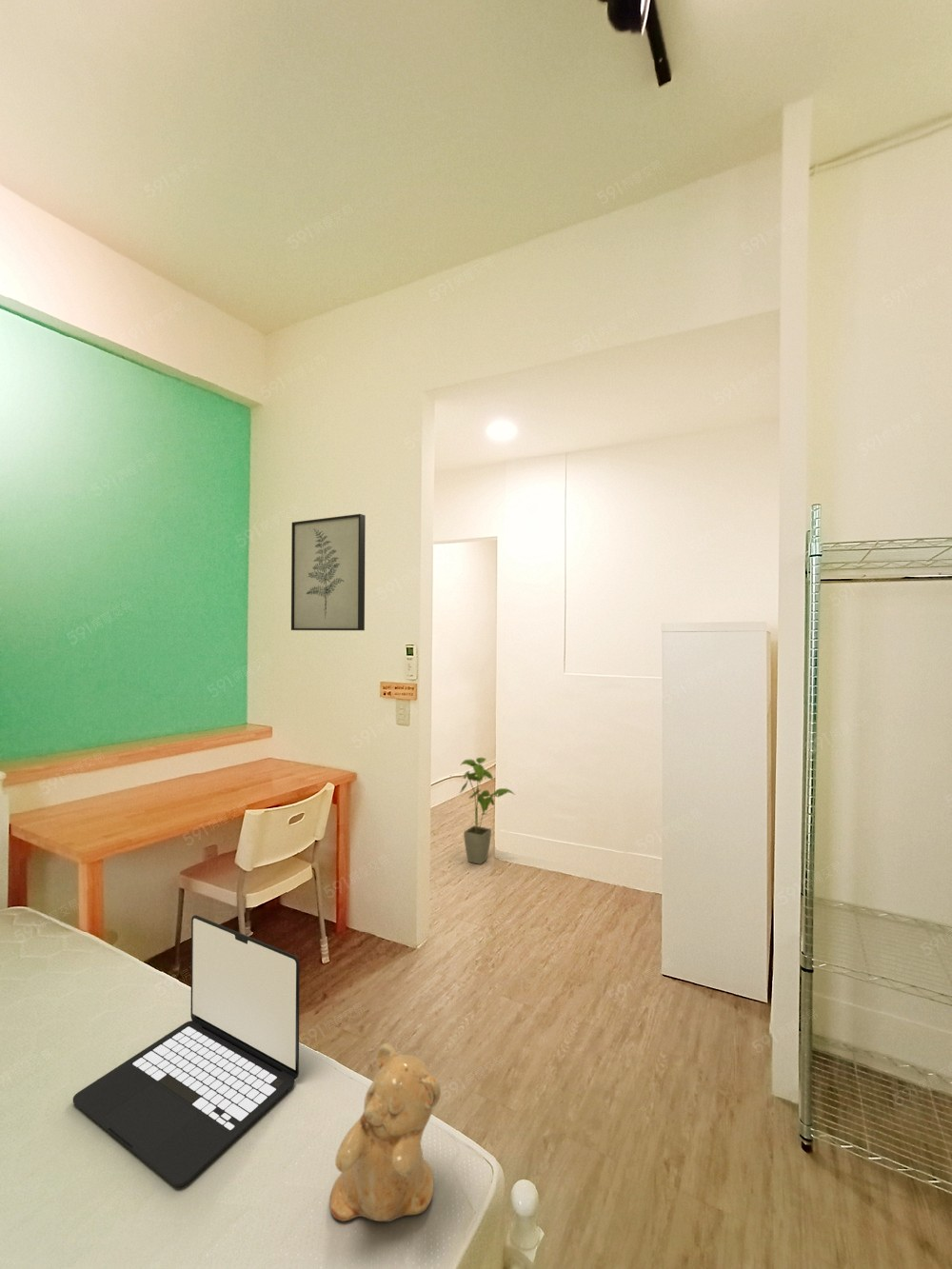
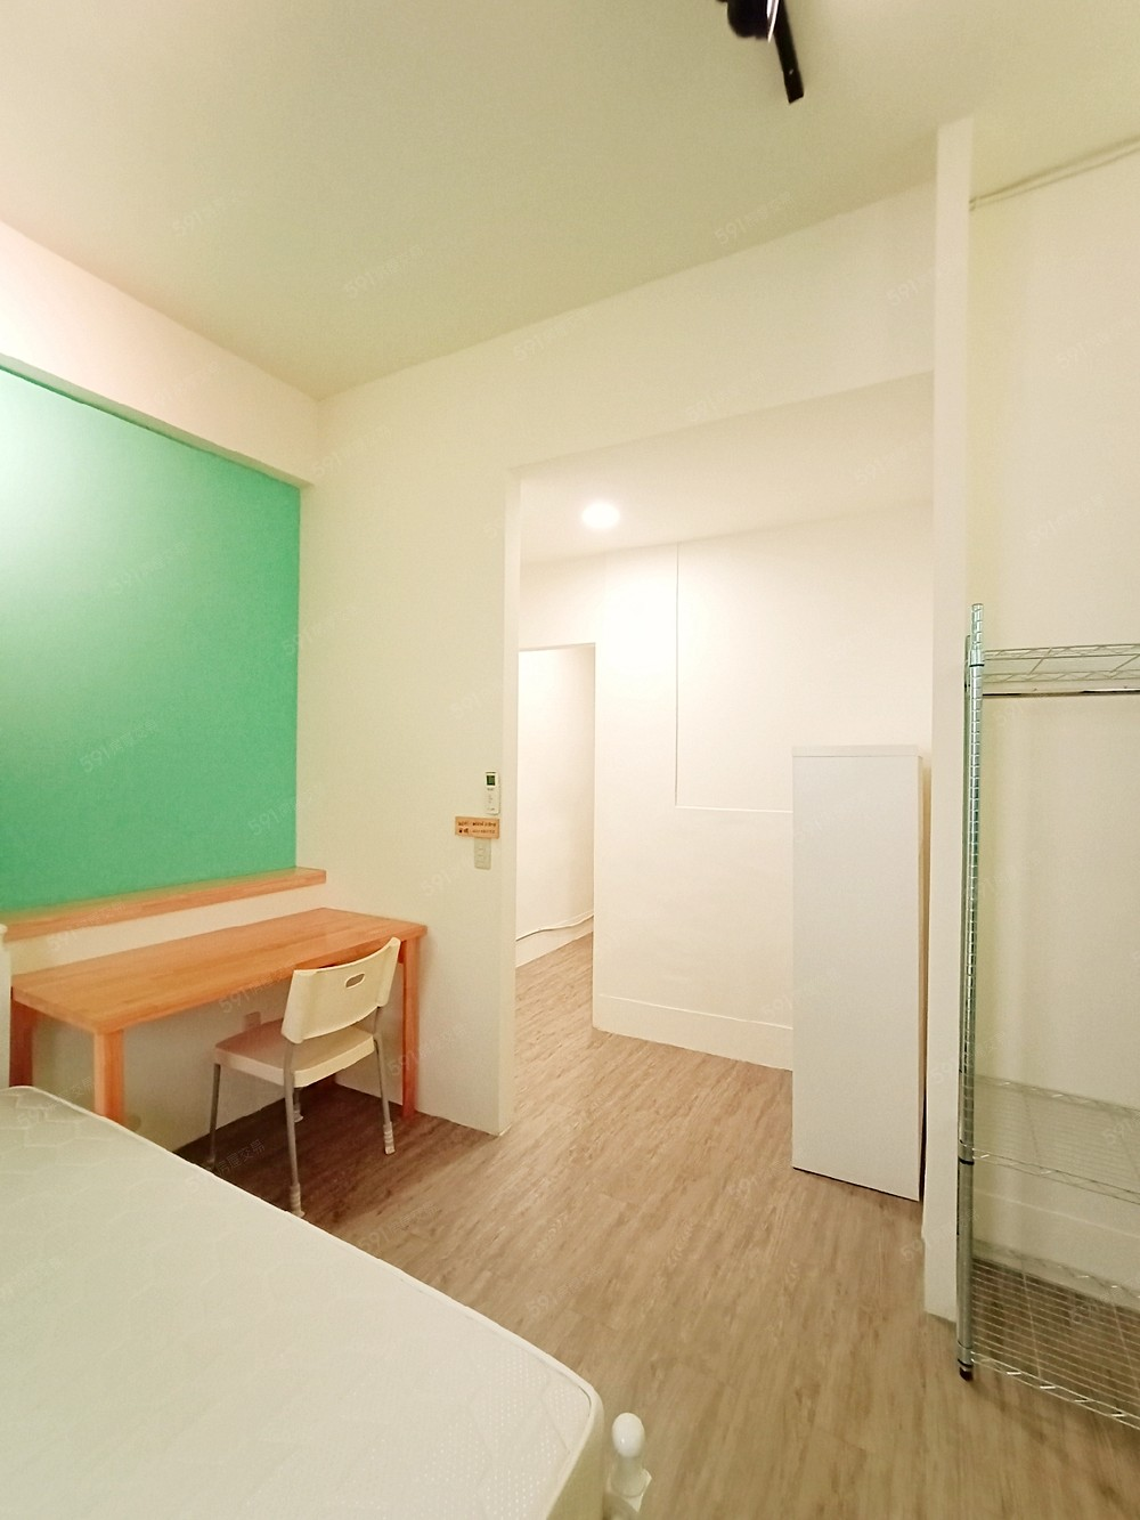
- laptop (187, 1028)
- wall art (327, 574)
- teddy bear (386, 1133)
- house plant (483, 810)
